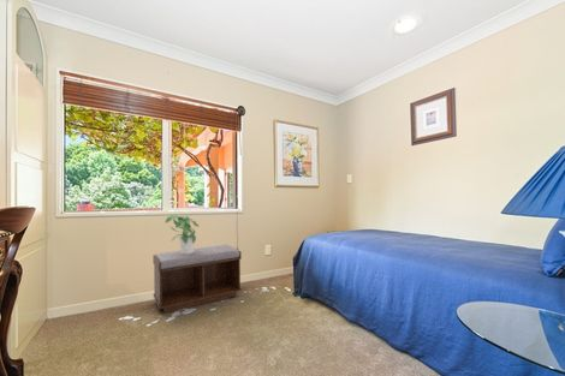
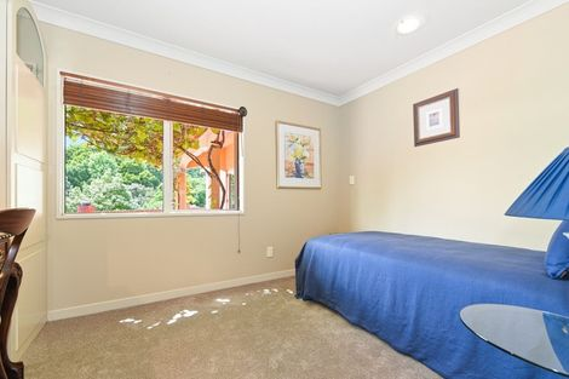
- potted plant (183, 233)
- bench (198, 274)
